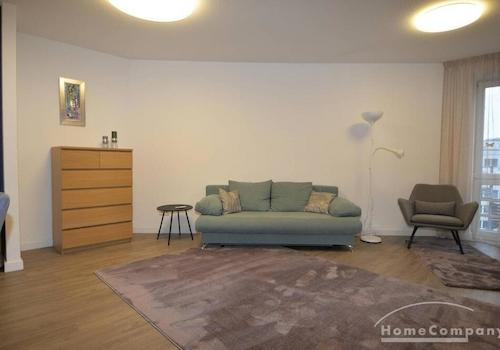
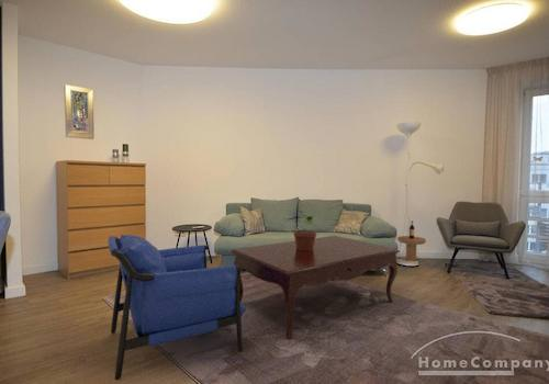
+ side table (411, 240)
+ potted plant (304, 230)
+ armchair (175, 287)
+ coffee table (315, 275)
